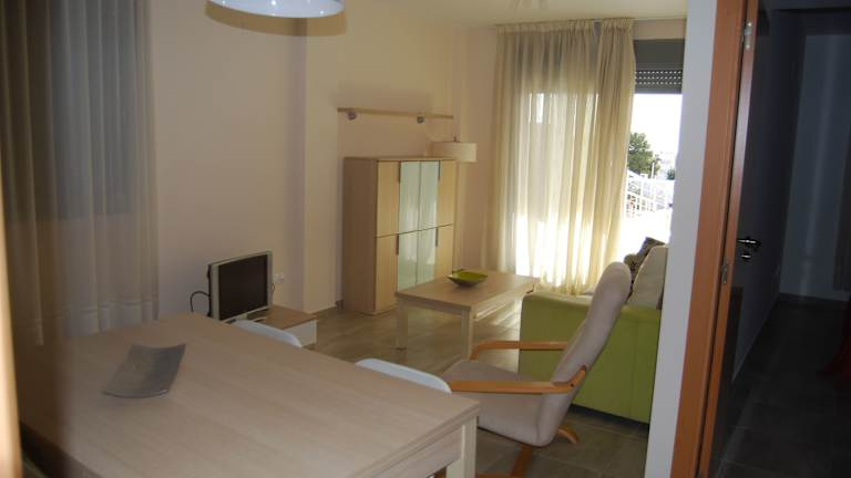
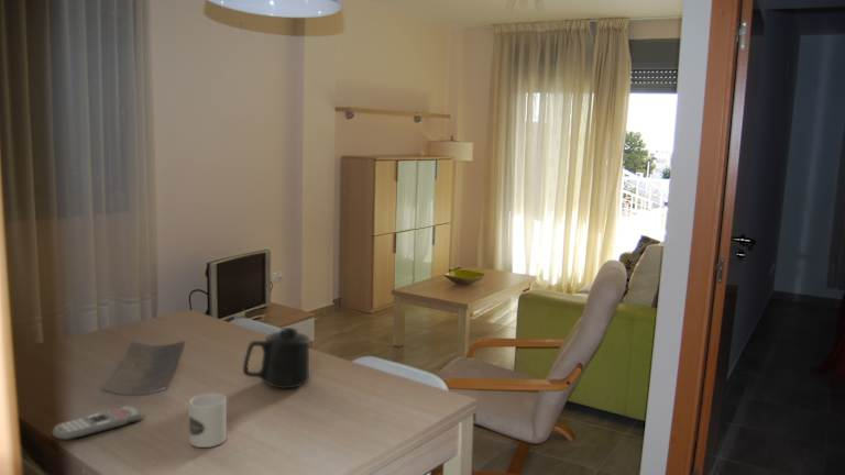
+ mug (204, 417)
+ mug (279, 357)
+ remote control (98, 422)
